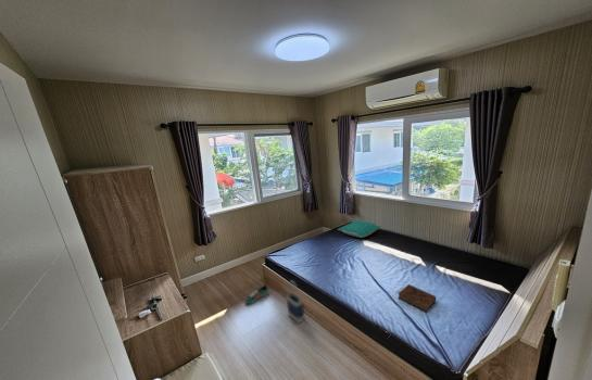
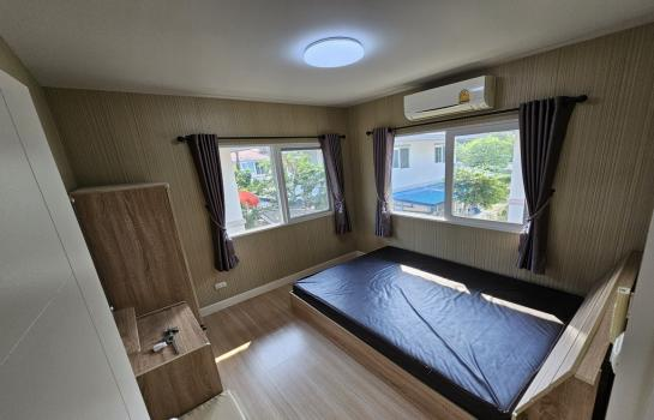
- book (416, 296)
- pillow (358, 228)
- bag (294, 299)
- sneaker (256, 293)
